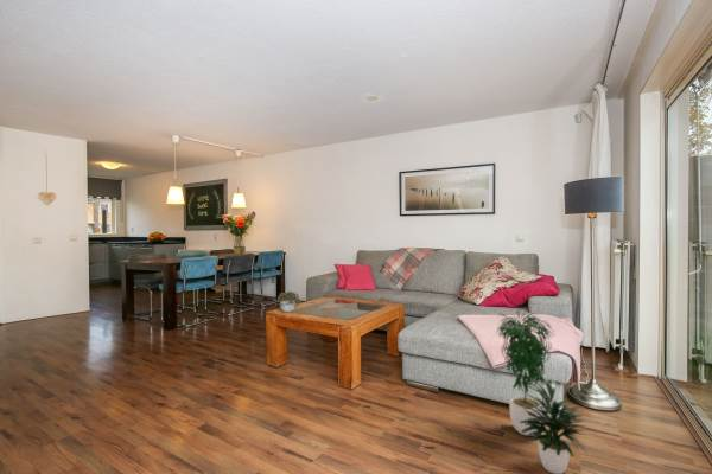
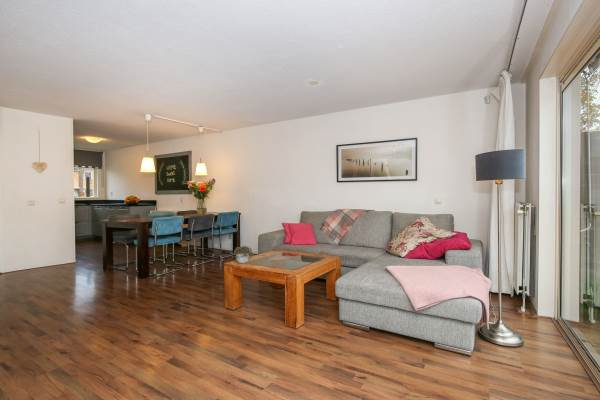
- potted plant (534, 378)
